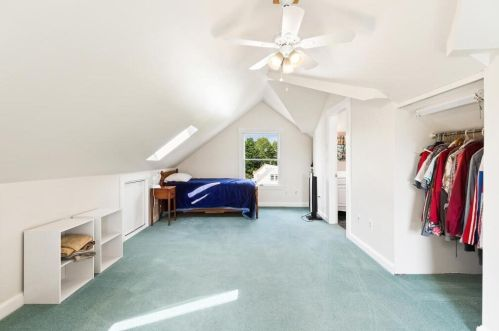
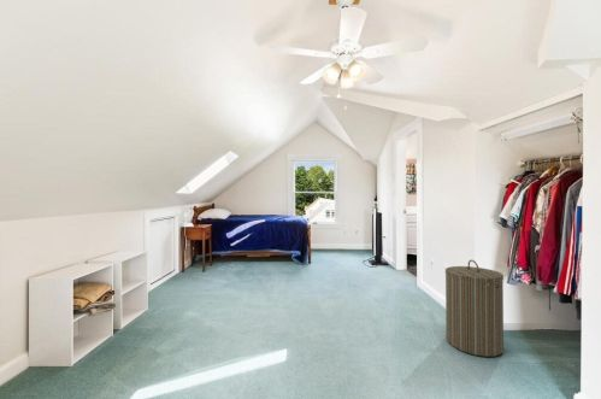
+ laundry hamper (473, 301)
